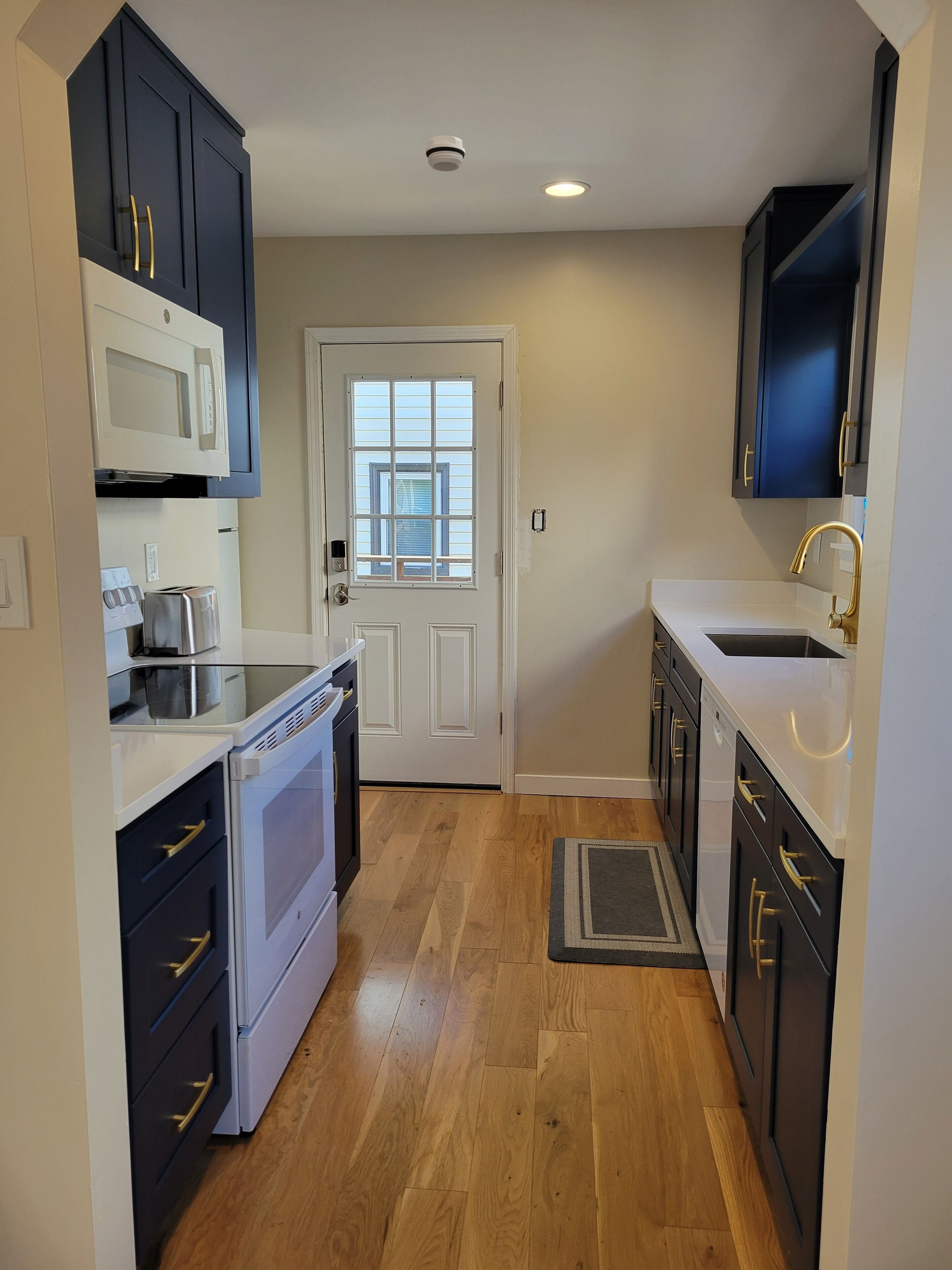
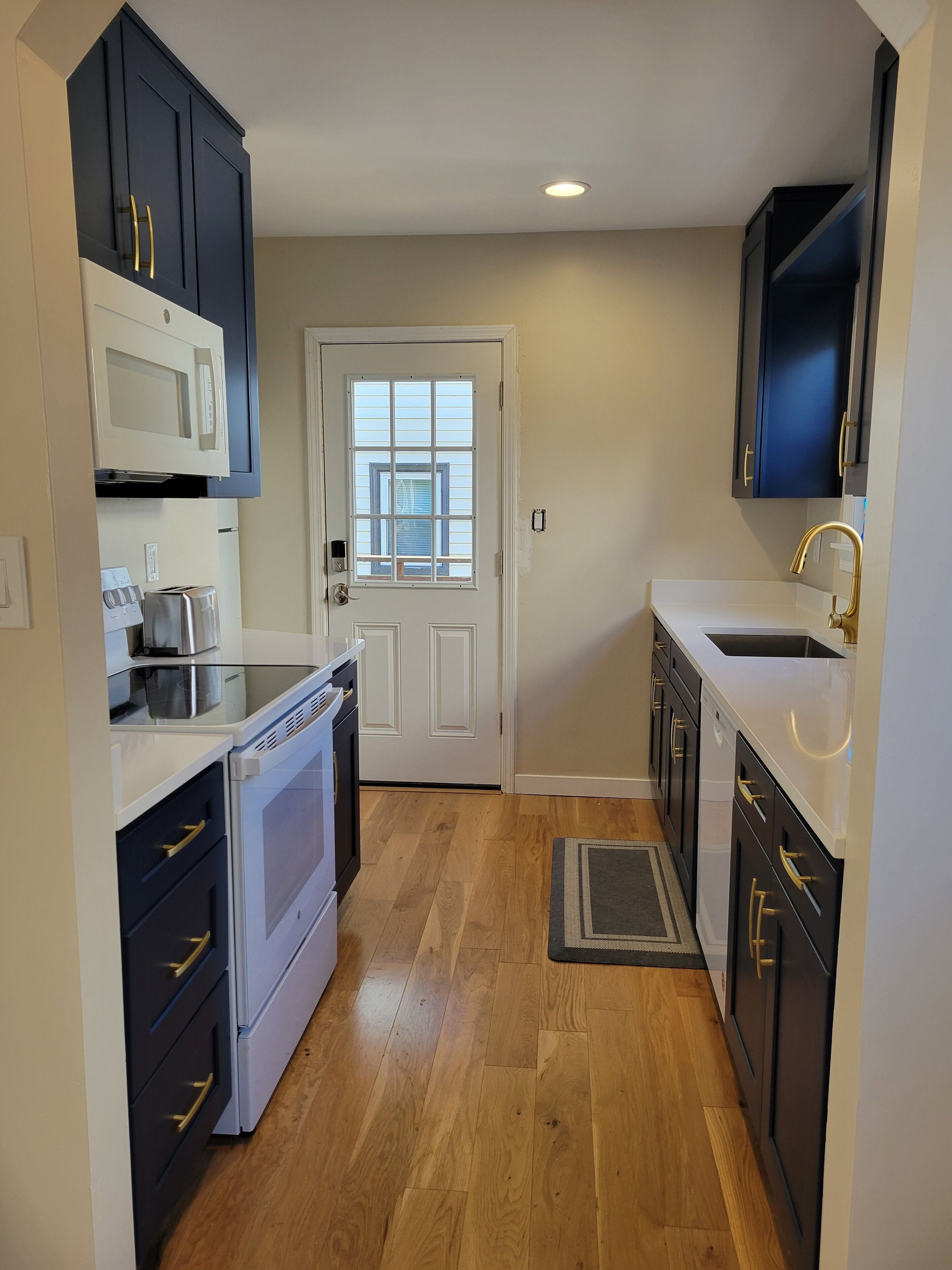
- smoke detector (445, 154)
